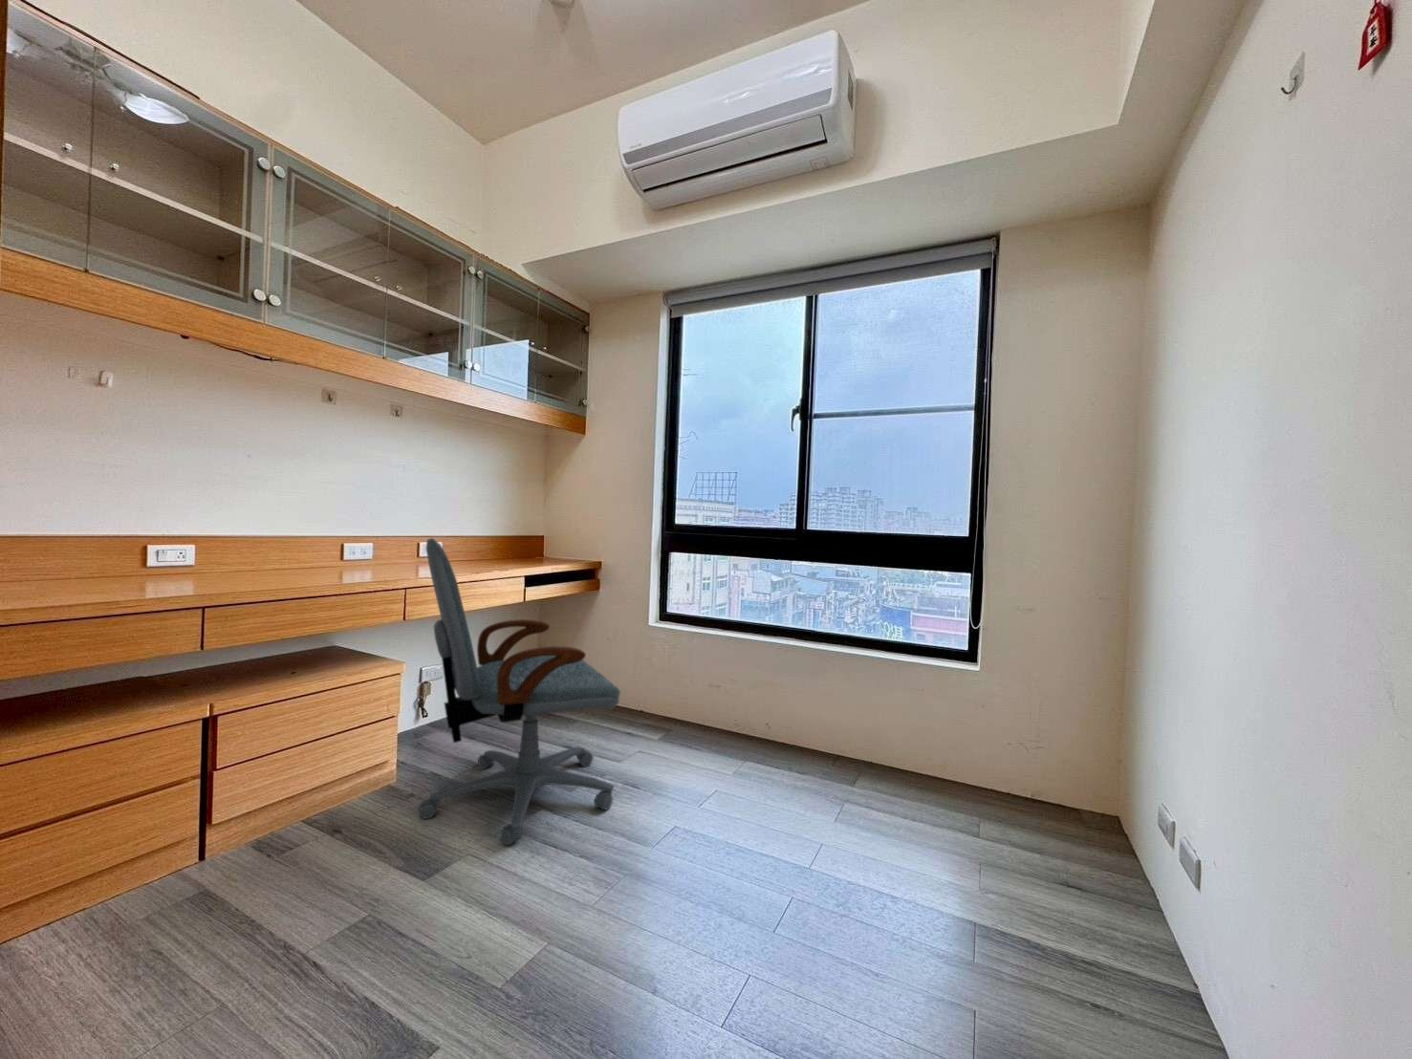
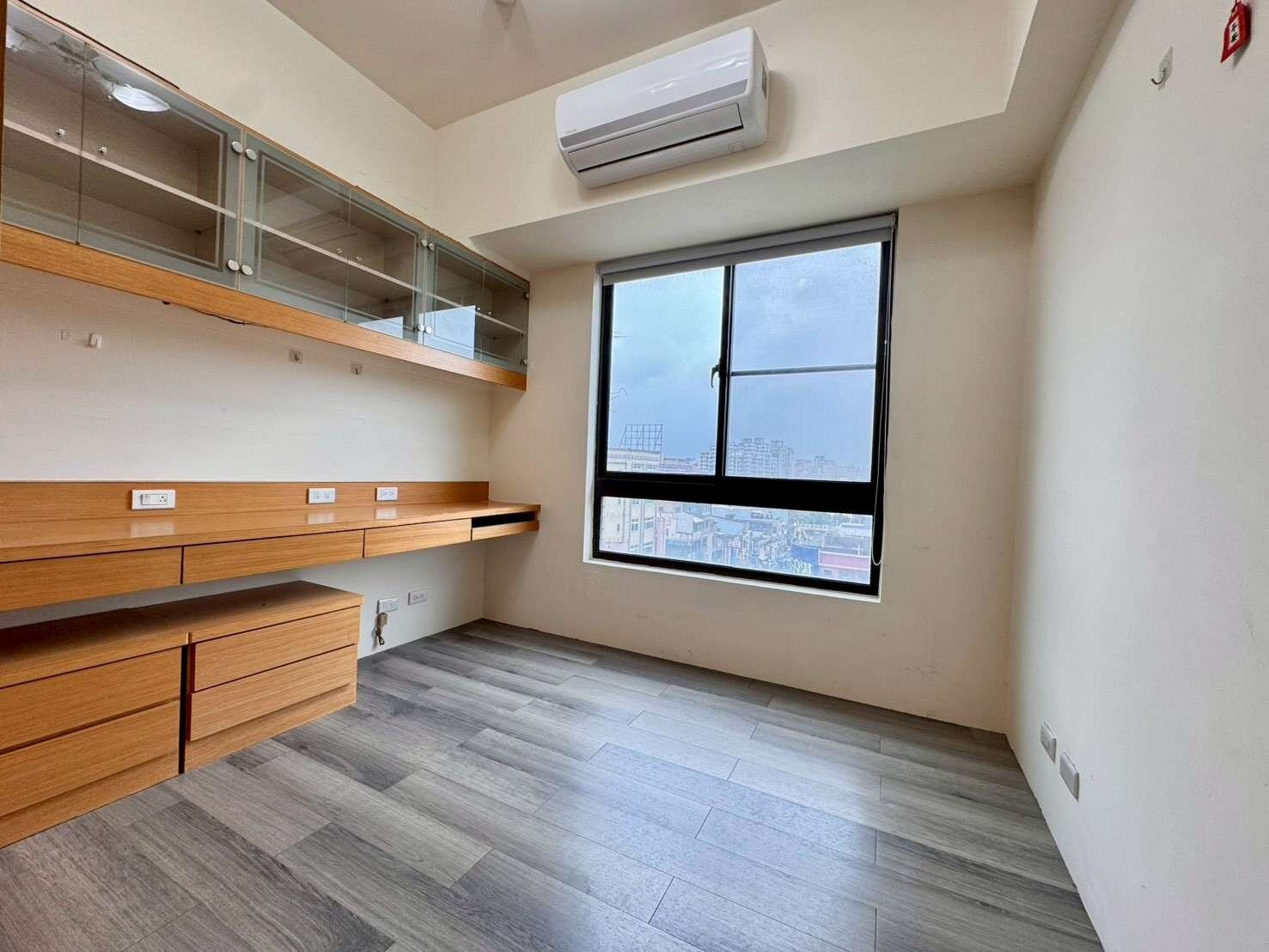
- office chair (531, 669)
